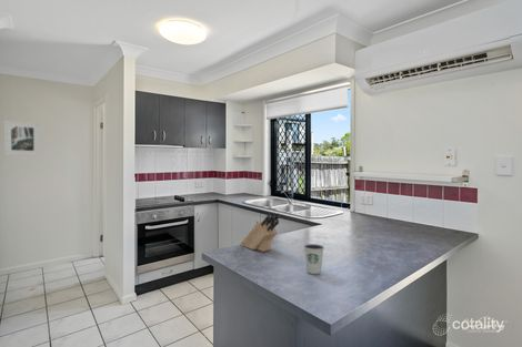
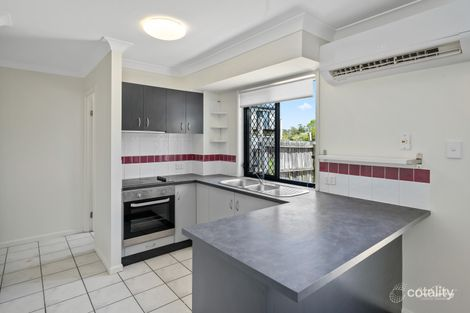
- knife block (260, 229)
- dixie cup (313, 258)
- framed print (22, 139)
